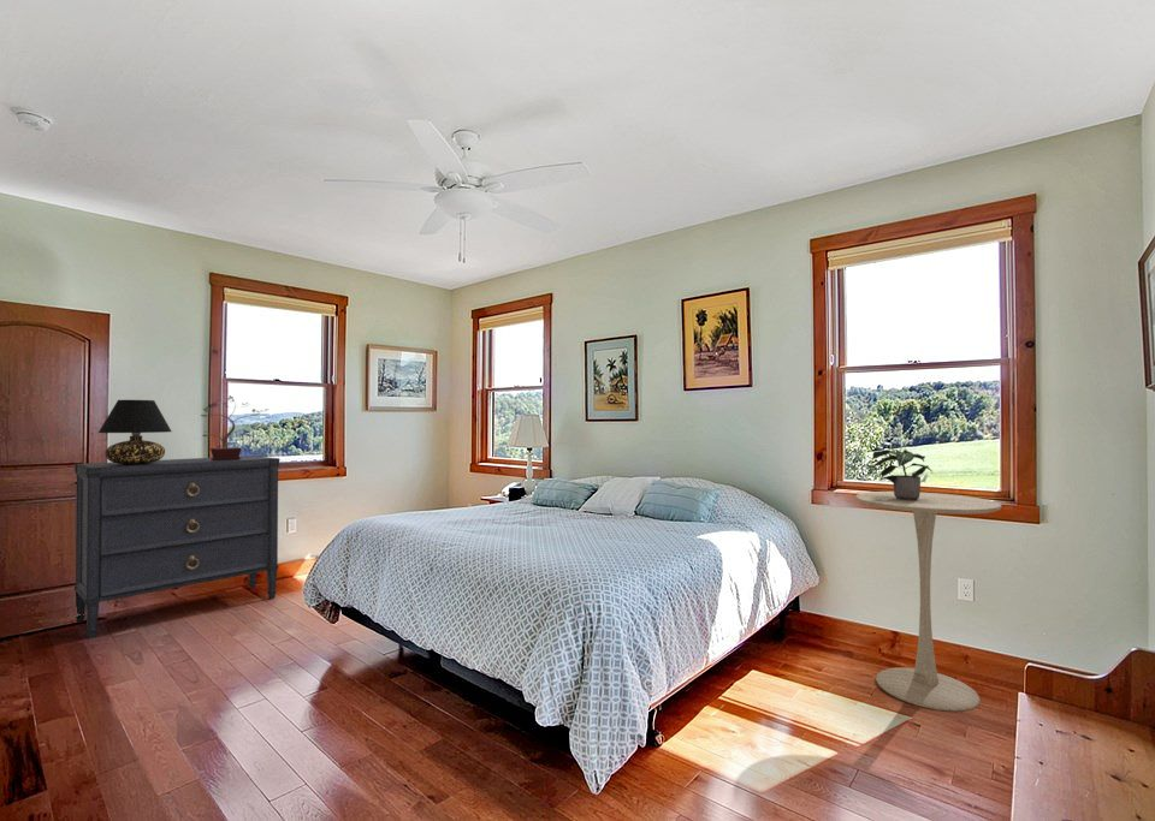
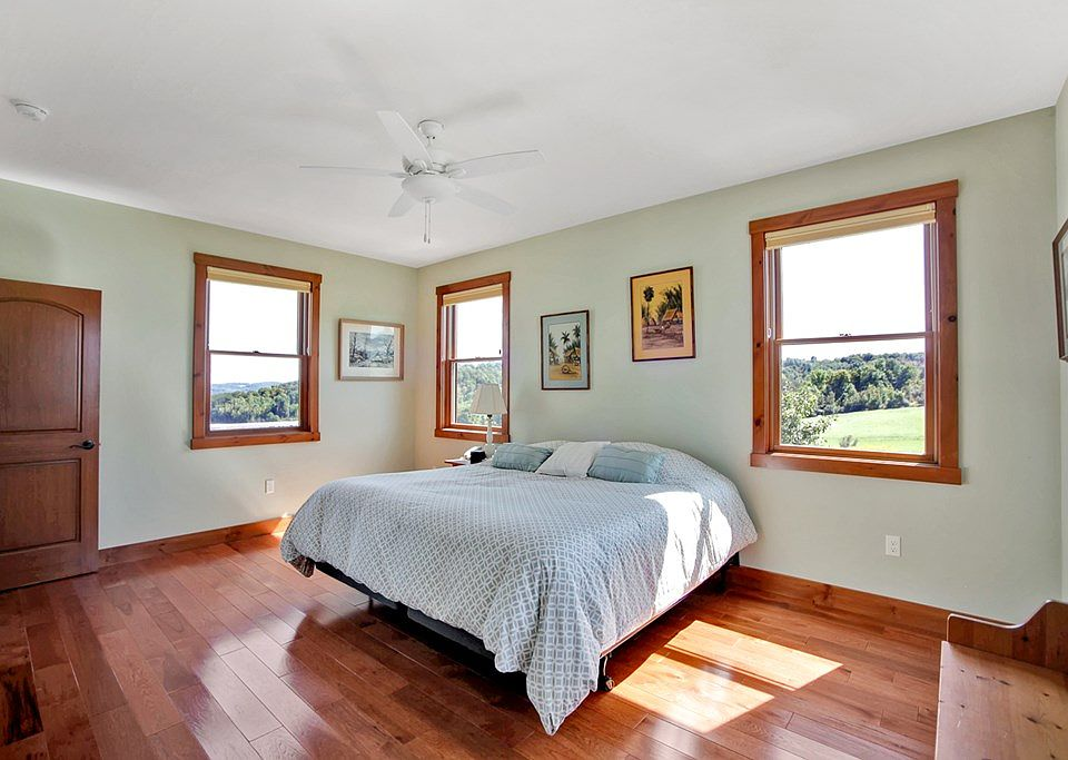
- potted plant (233, 427)
- pedestal table (925, 594)
- dresser (183, 535)
- table lamp (136, 432)
- potted plant (900, 475)
